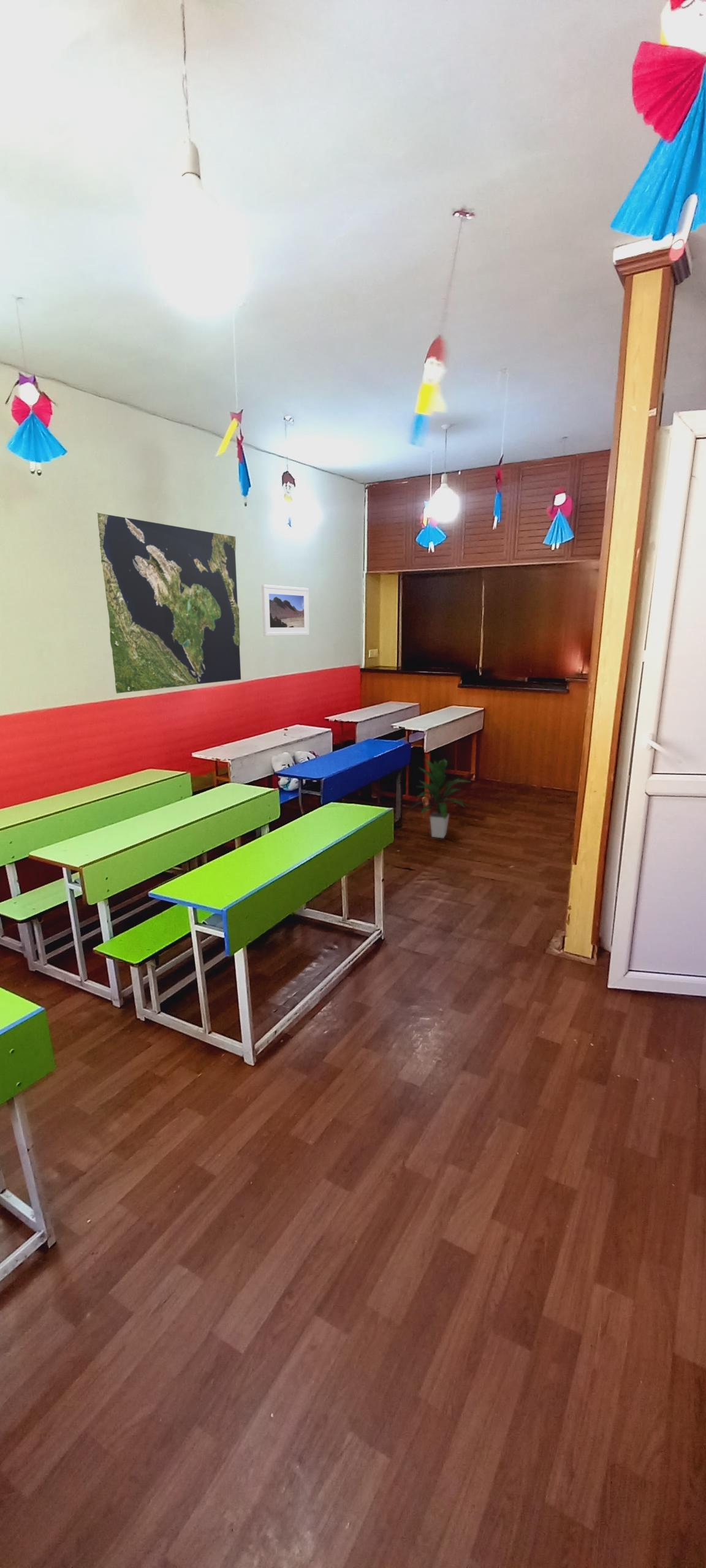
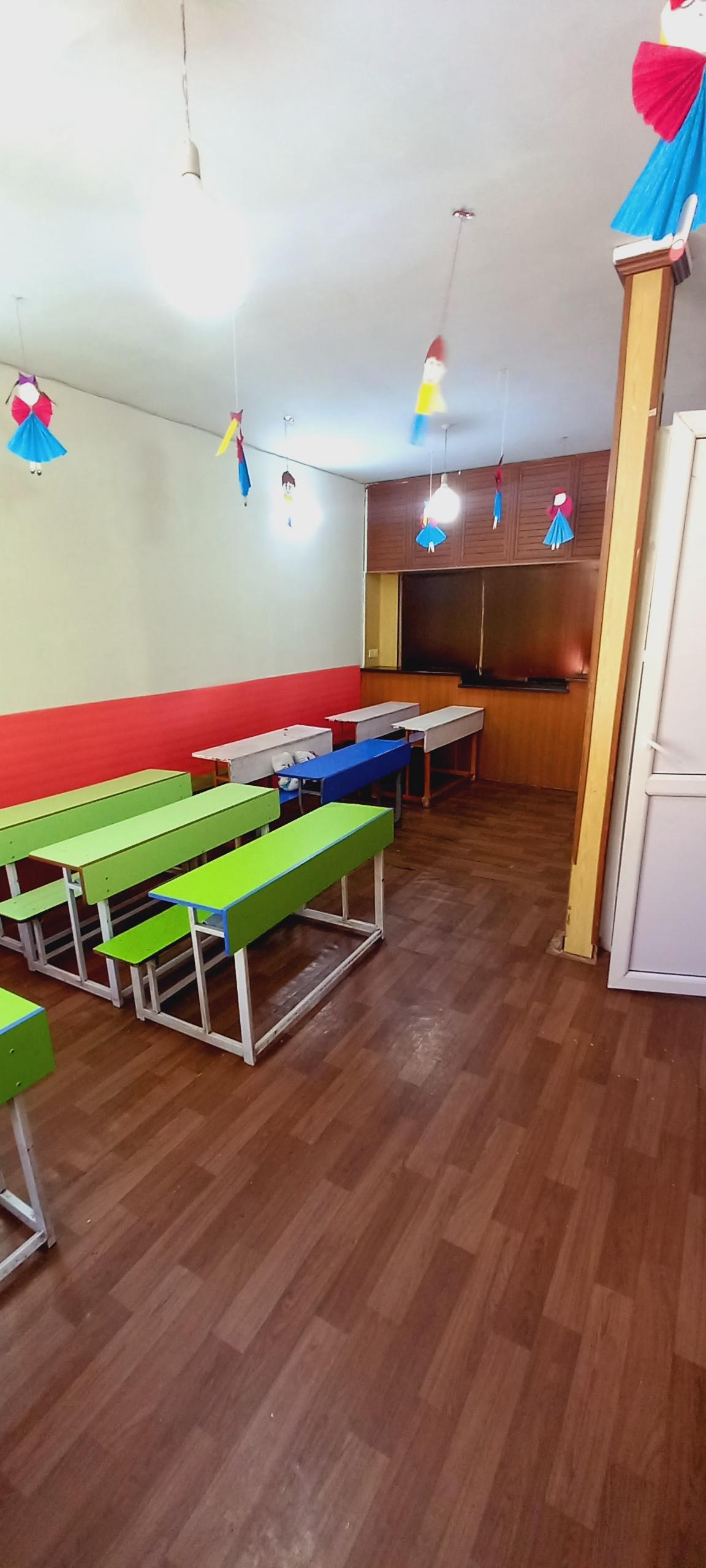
- indoor plant (438, 796)
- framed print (287, 611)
- world map (180, 608)
